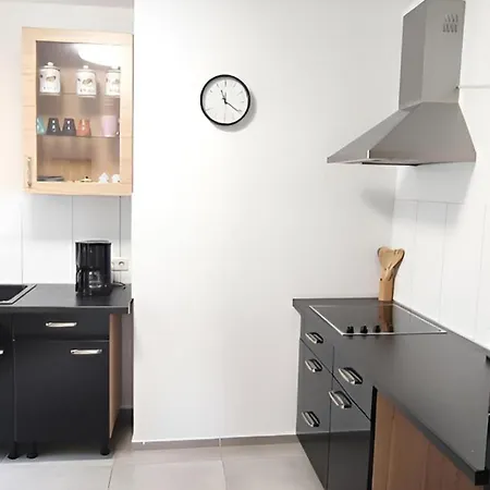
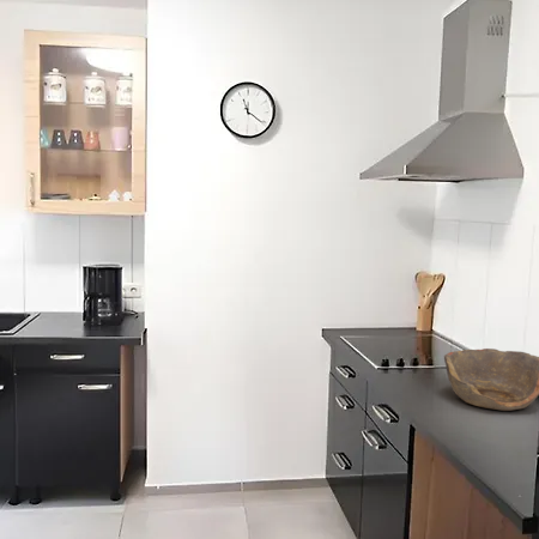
+ bowl (492, 377)
